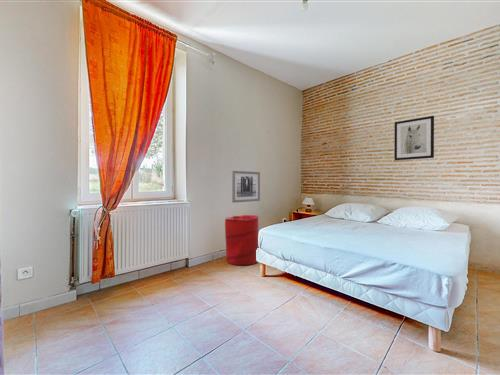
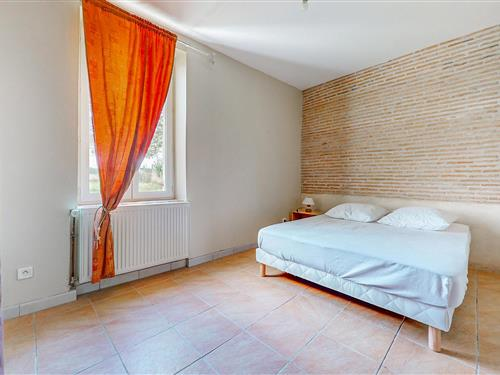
- laundry hamper (241, 237)
- wall art (413, 139)
- wall art (246, 186)
